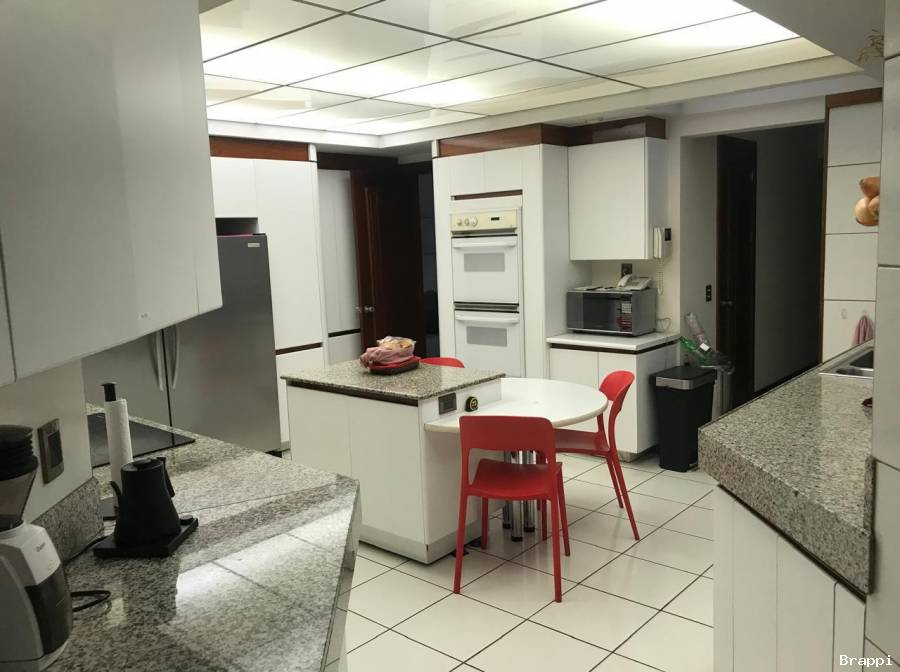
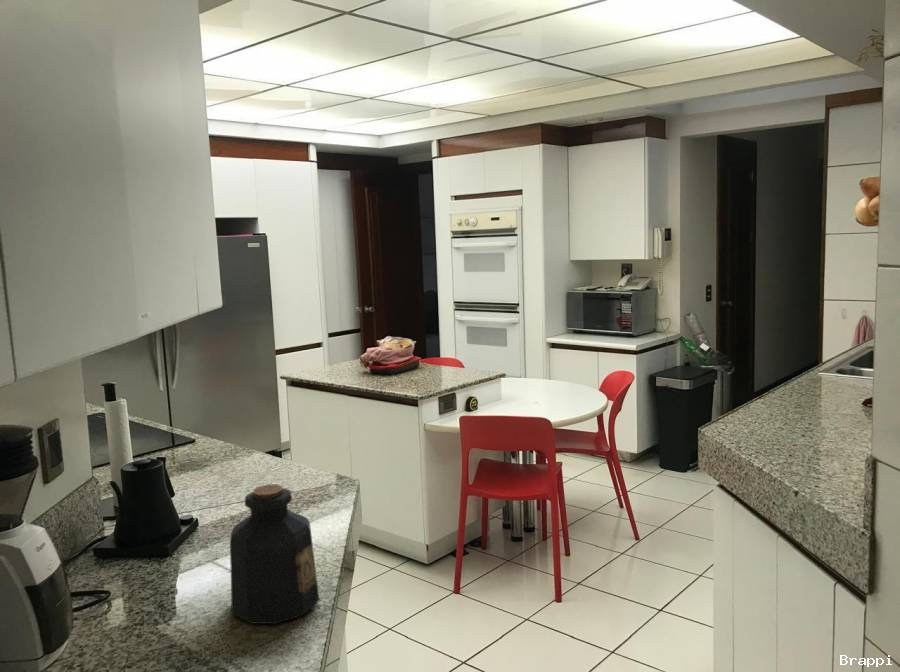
+ bottle (272, 547)
